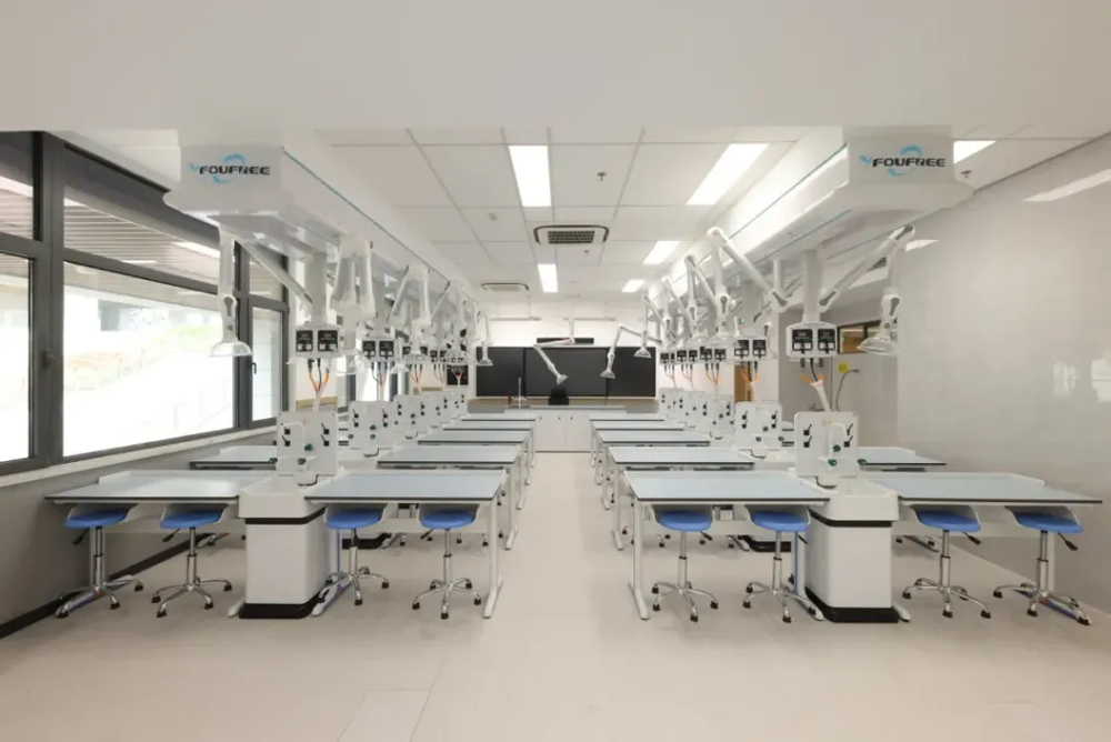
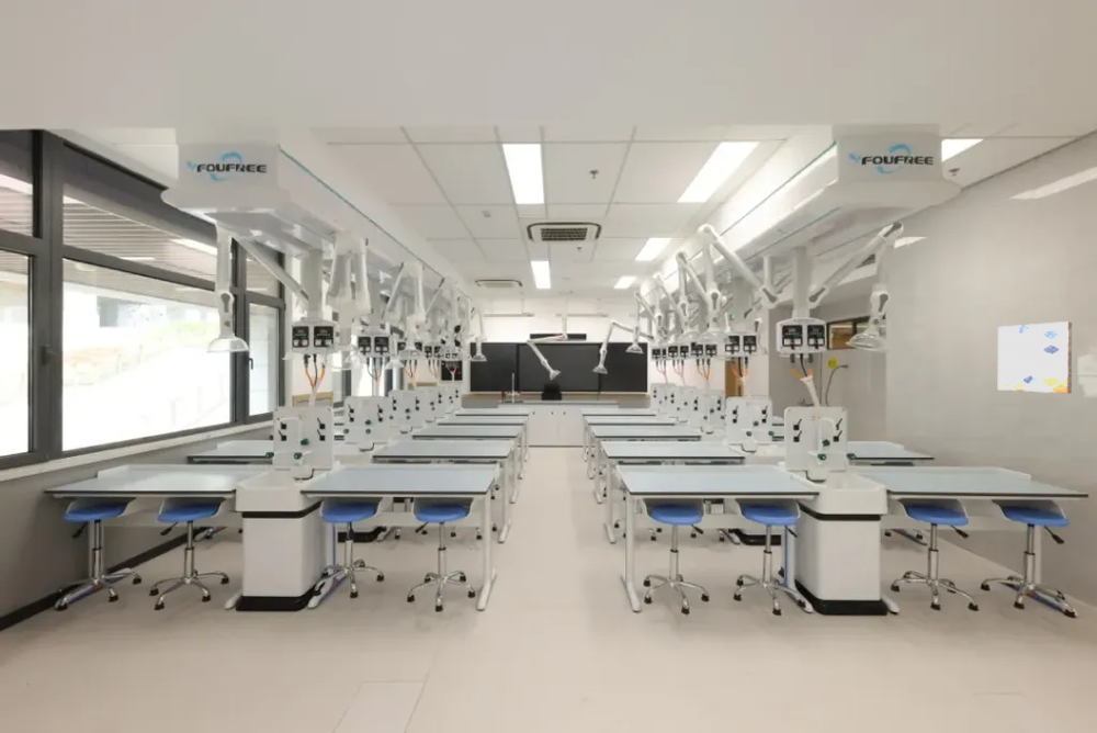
+ wall art (1032, 358)
